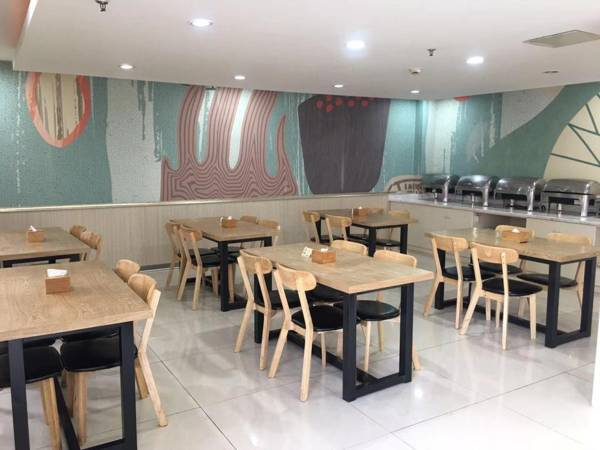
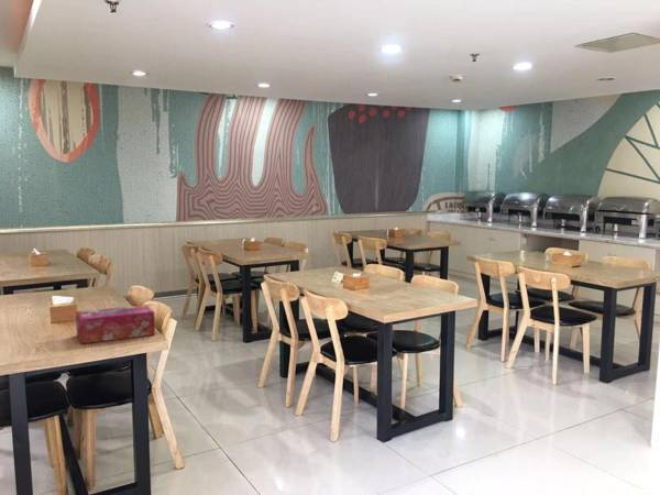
+ tissue box (116, 322)
